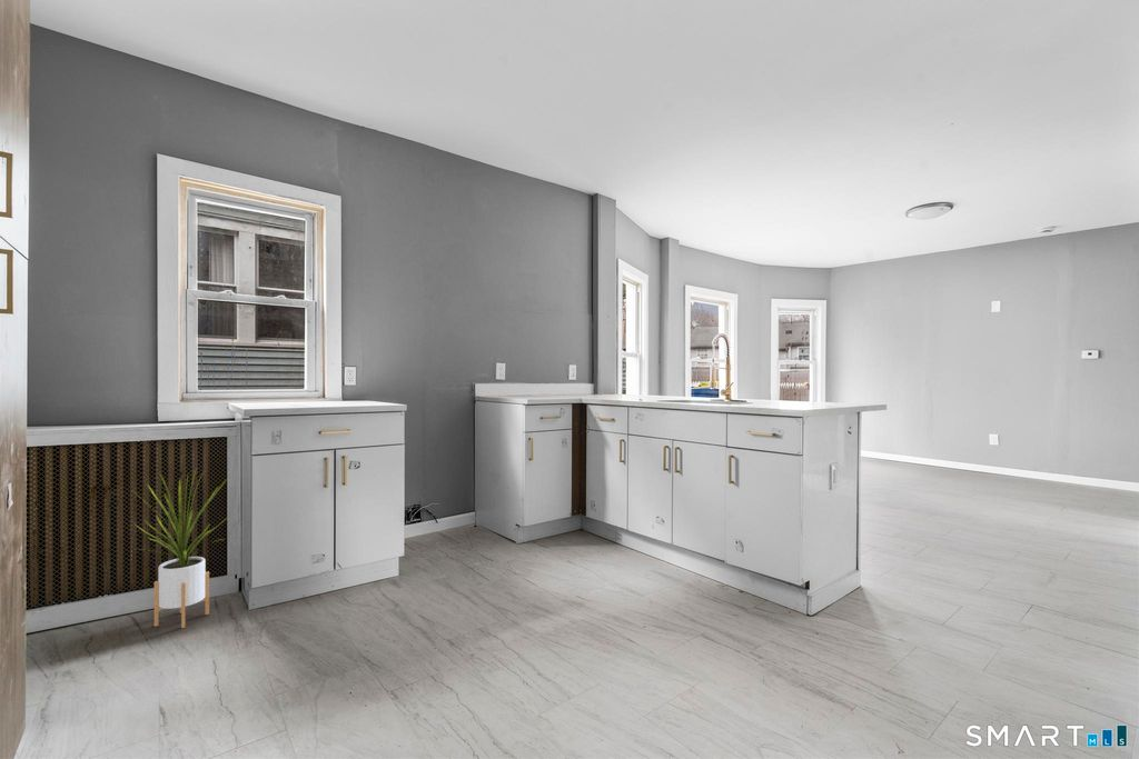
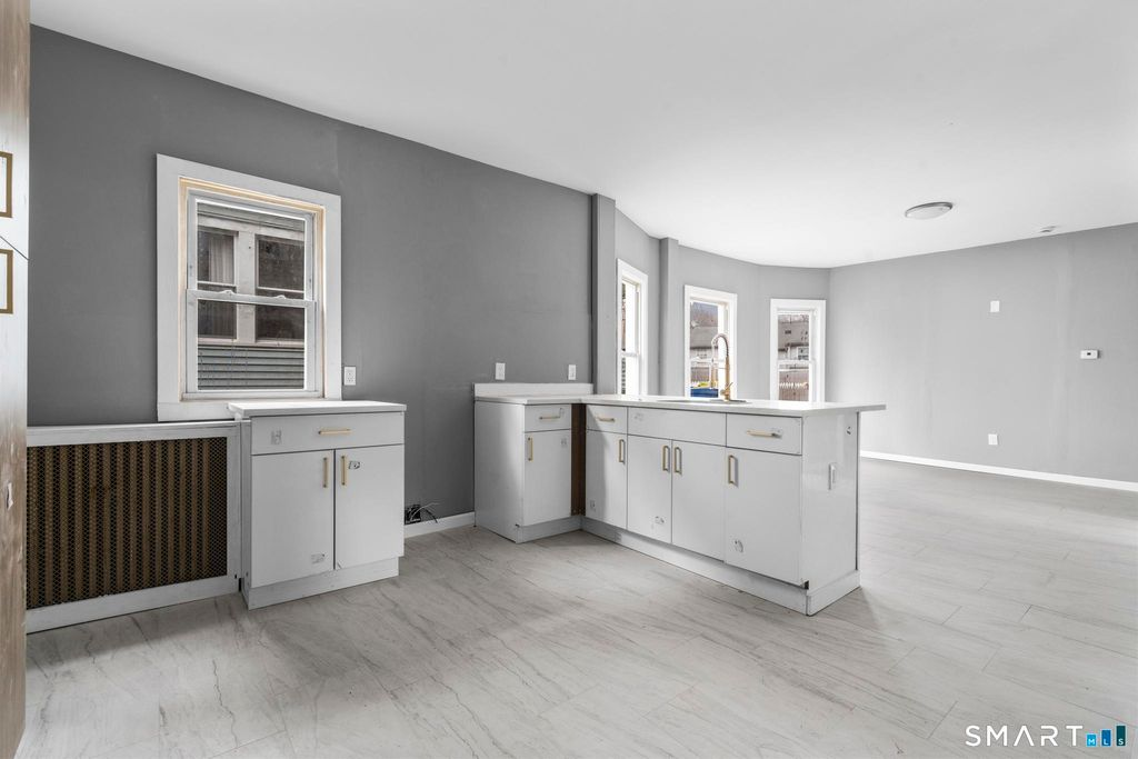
- house plant (184, 543)
